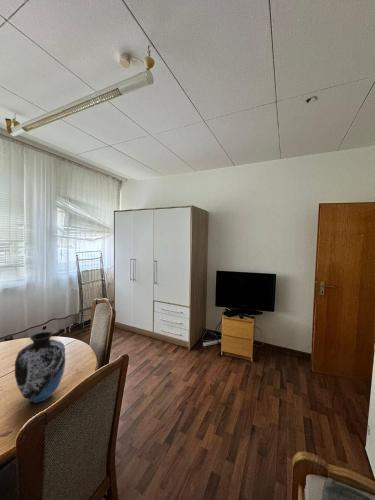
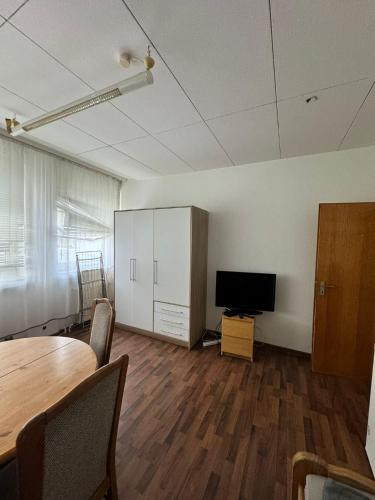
- vase (41, 366)
